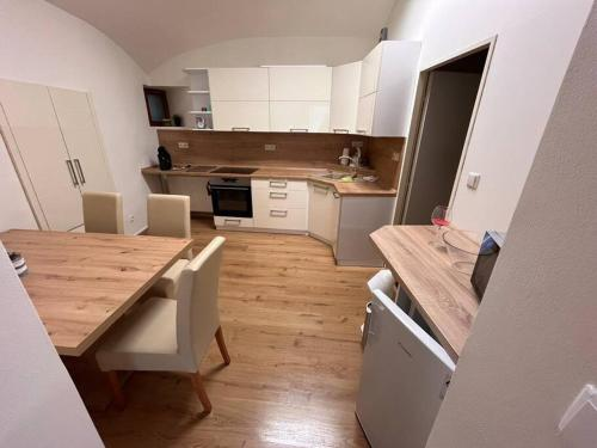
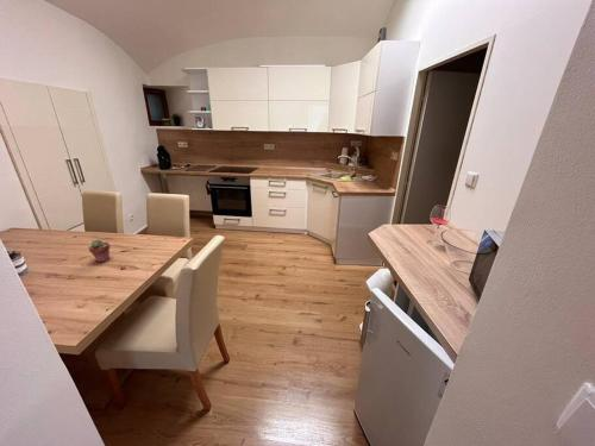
+ potted succulent (100, 249)
